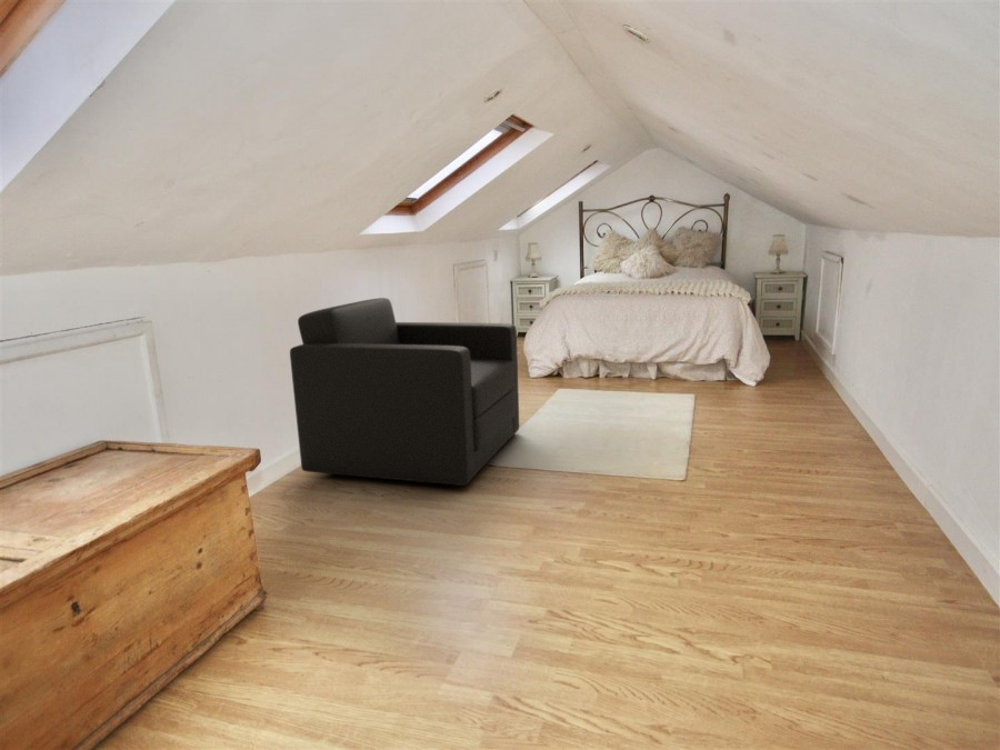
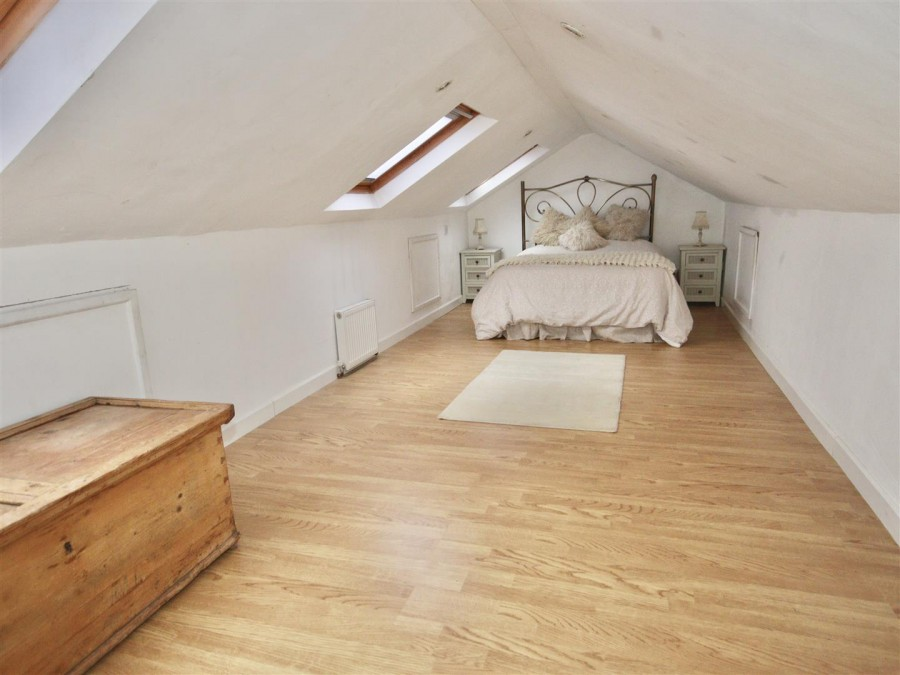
- armchair (413, 379)
